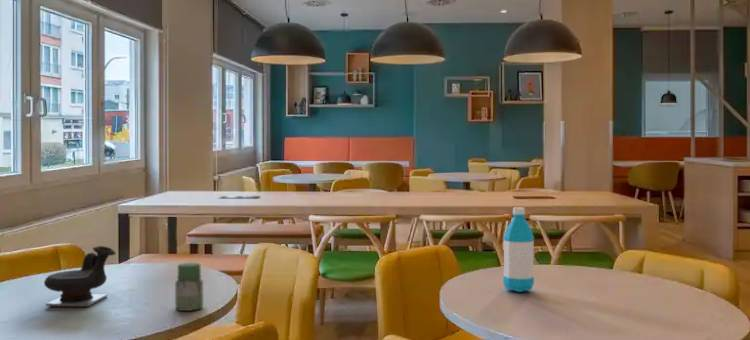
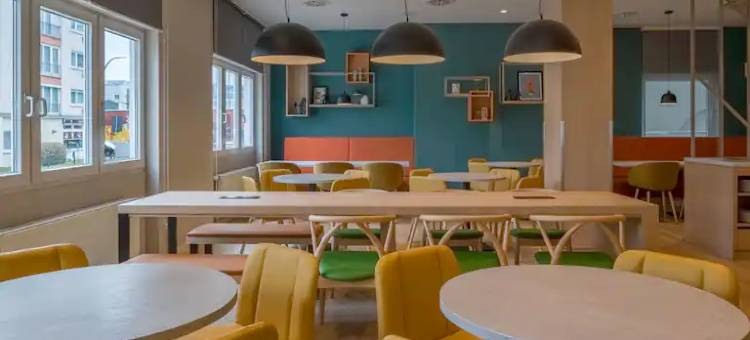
- teapot (85, 272)
- jar (189, 286)
- water bottle (518, 249)
